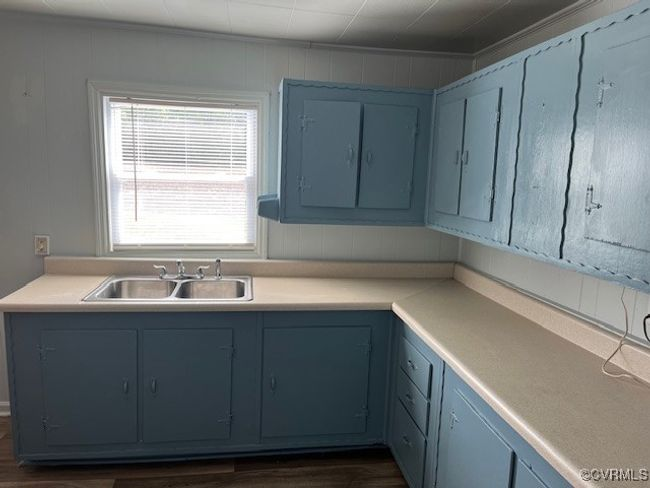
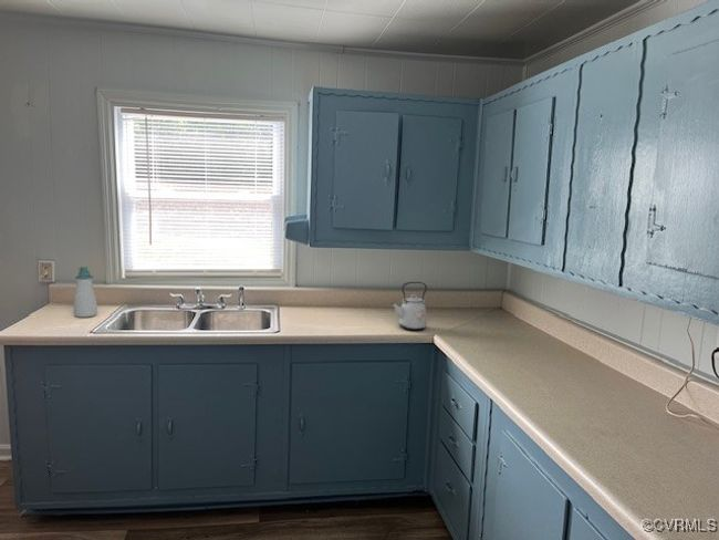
+ soap bottle (84, 291)
+ kettle (408, 305)
